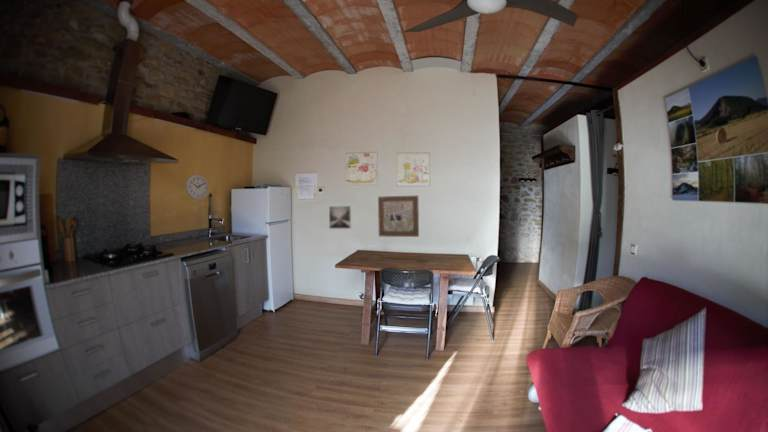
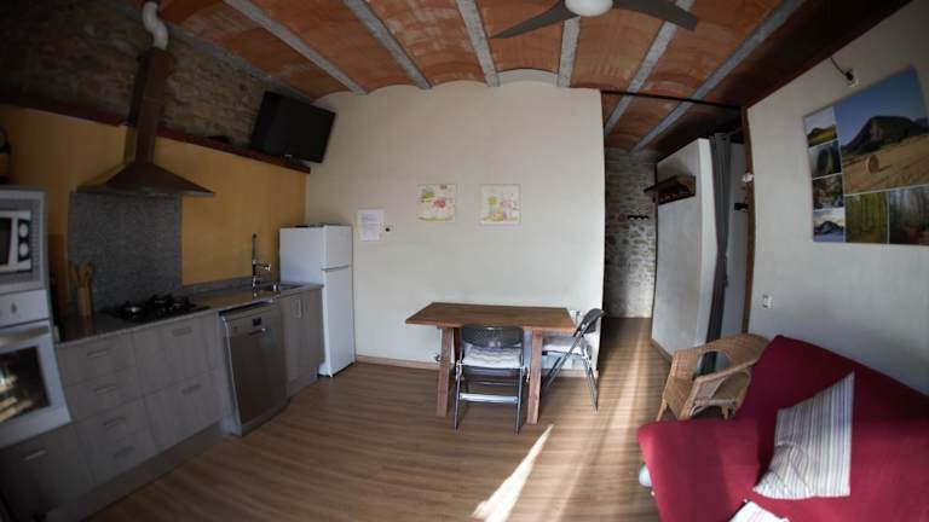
- wall art (398, 216)
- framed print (340, 217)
- wall clock (197, 187)
